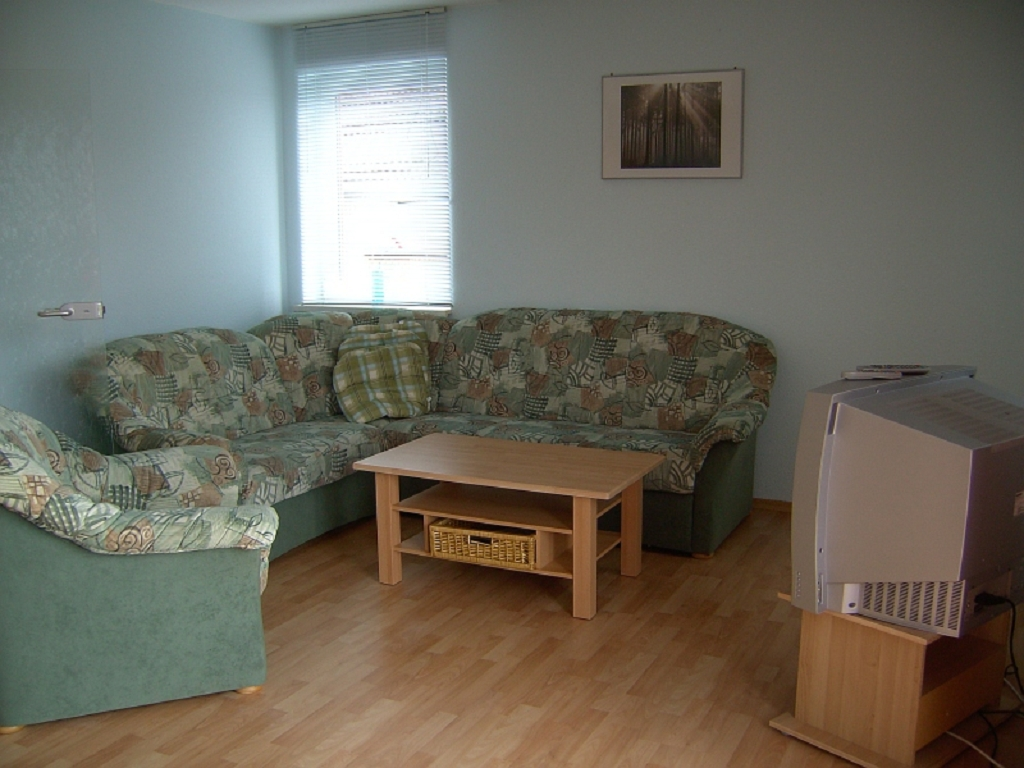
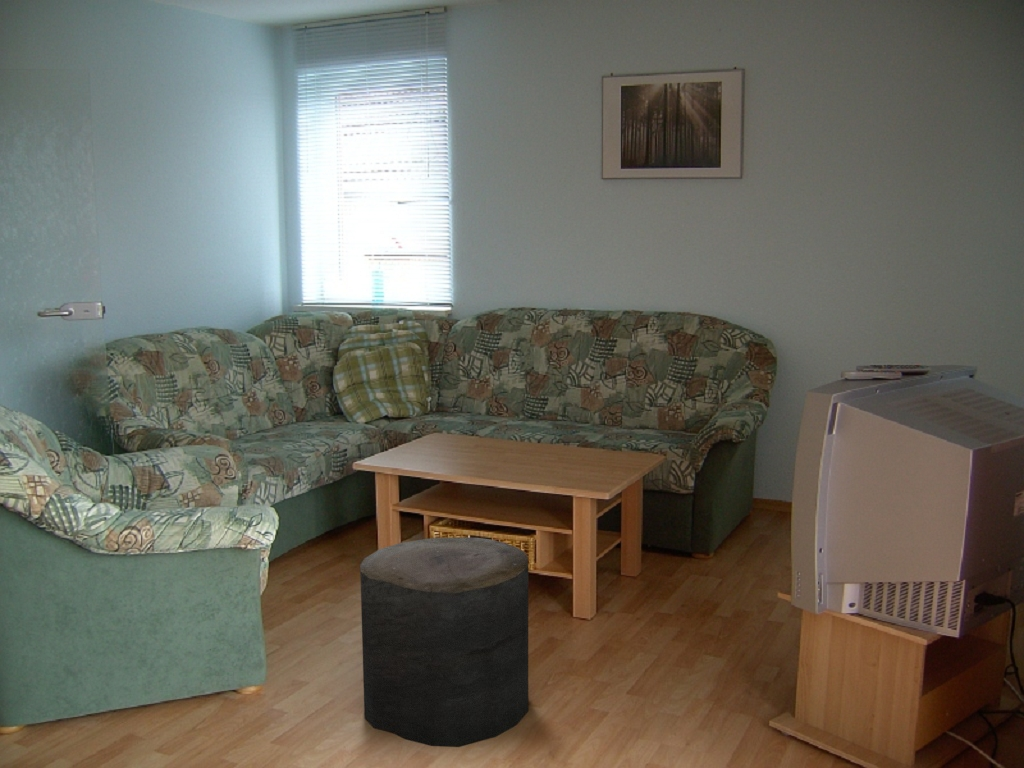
+ stool (447, 635)
